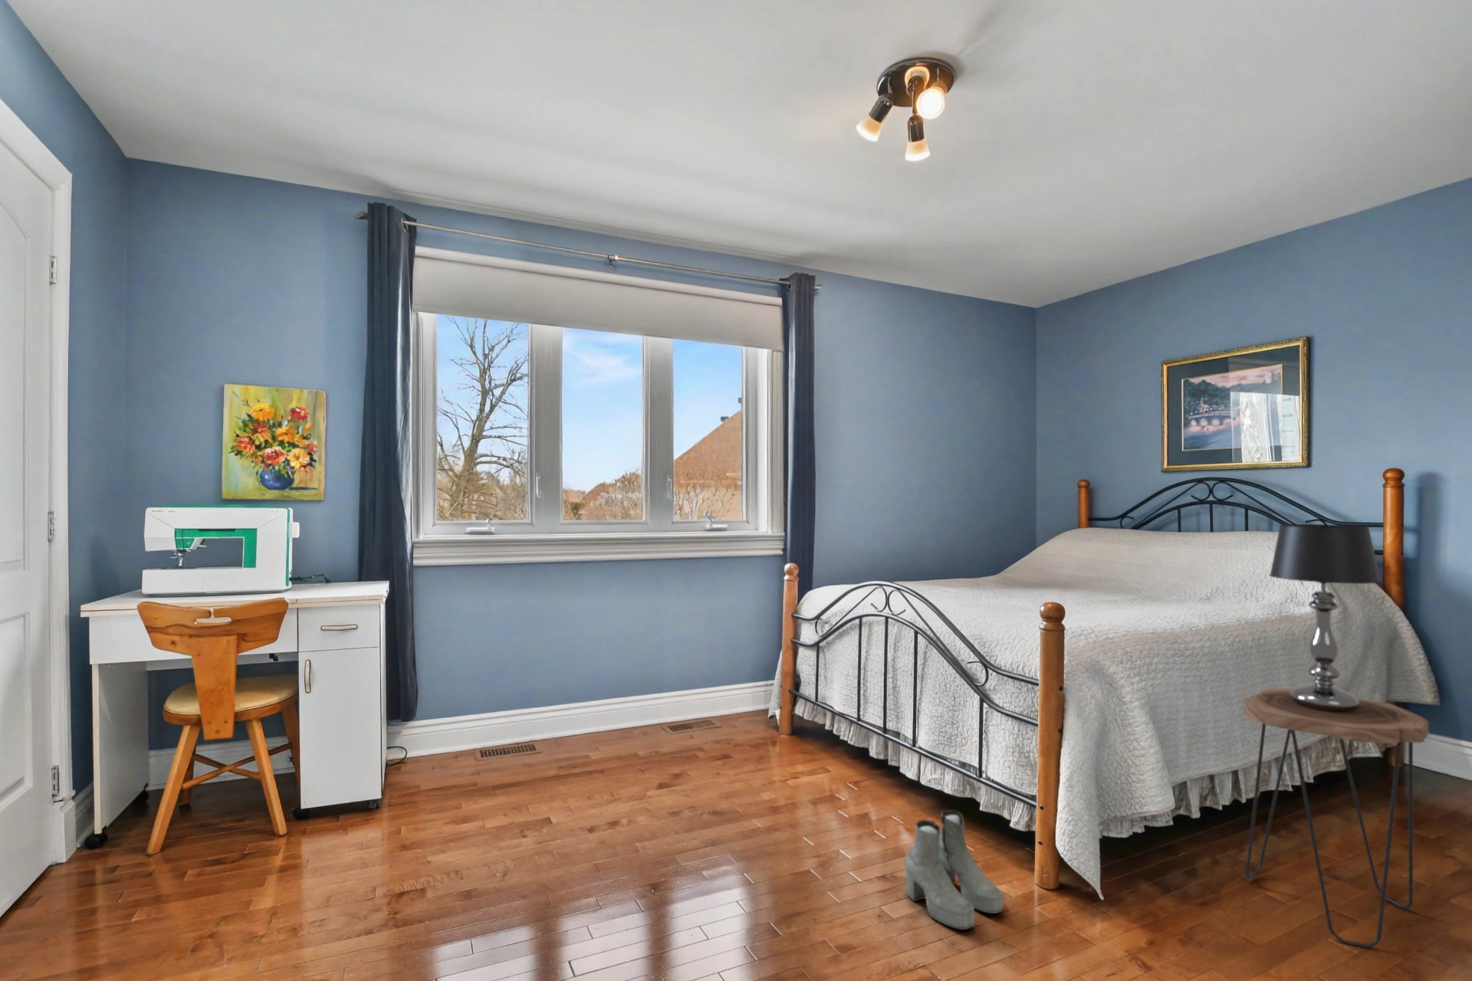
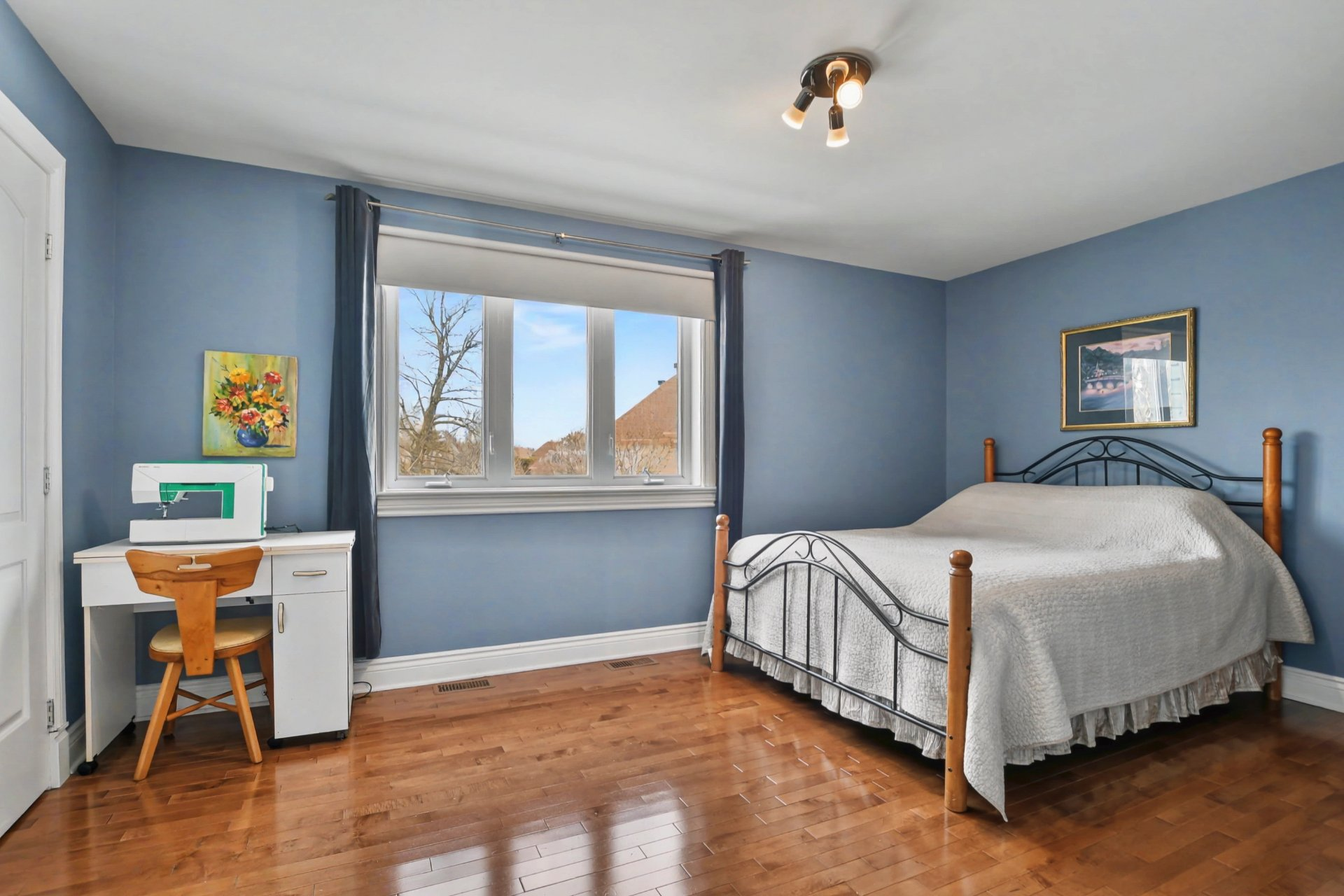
- side table (1310, 809)
- boots (952, 864)
- table lamp (1323, 614)
